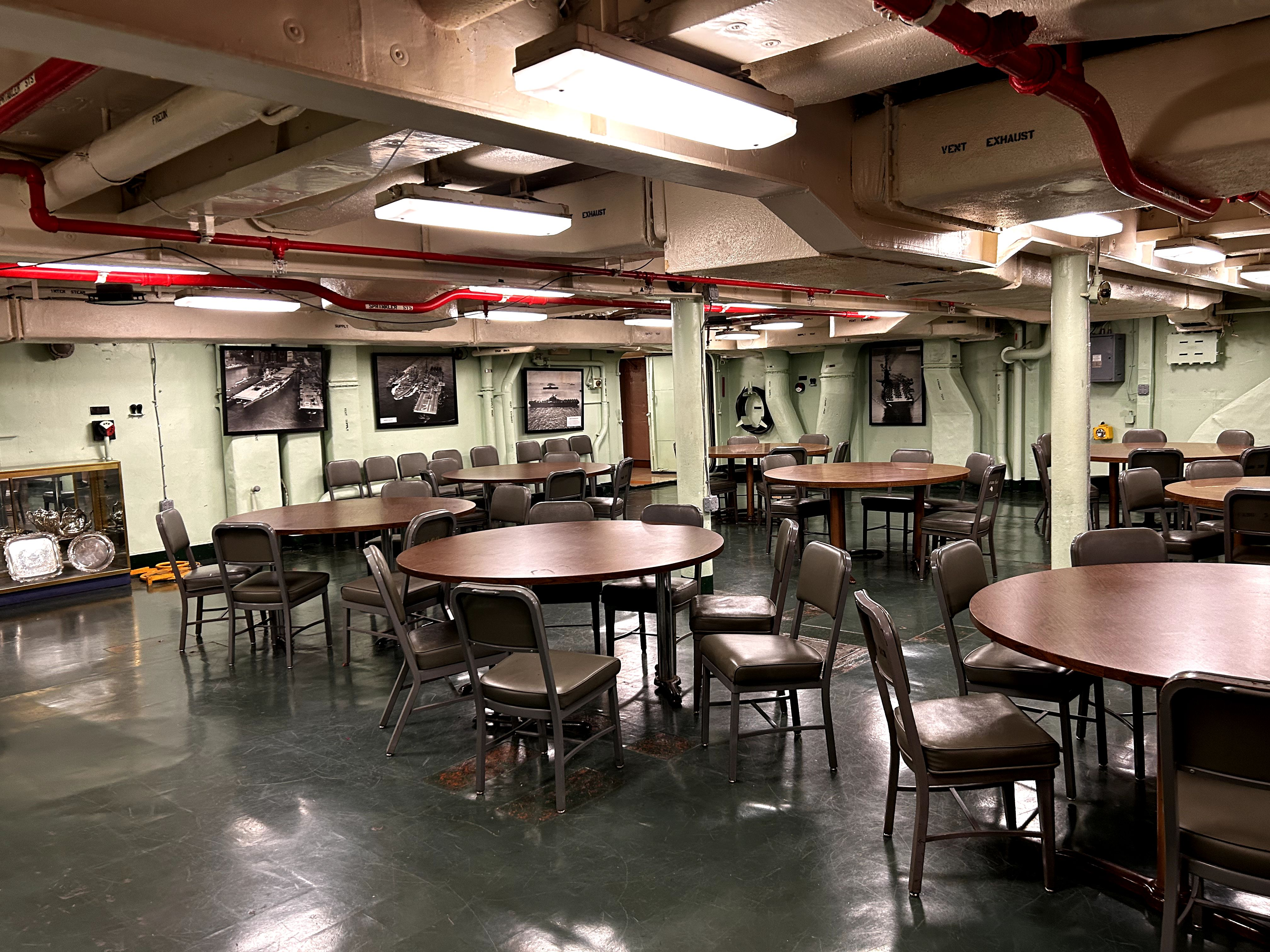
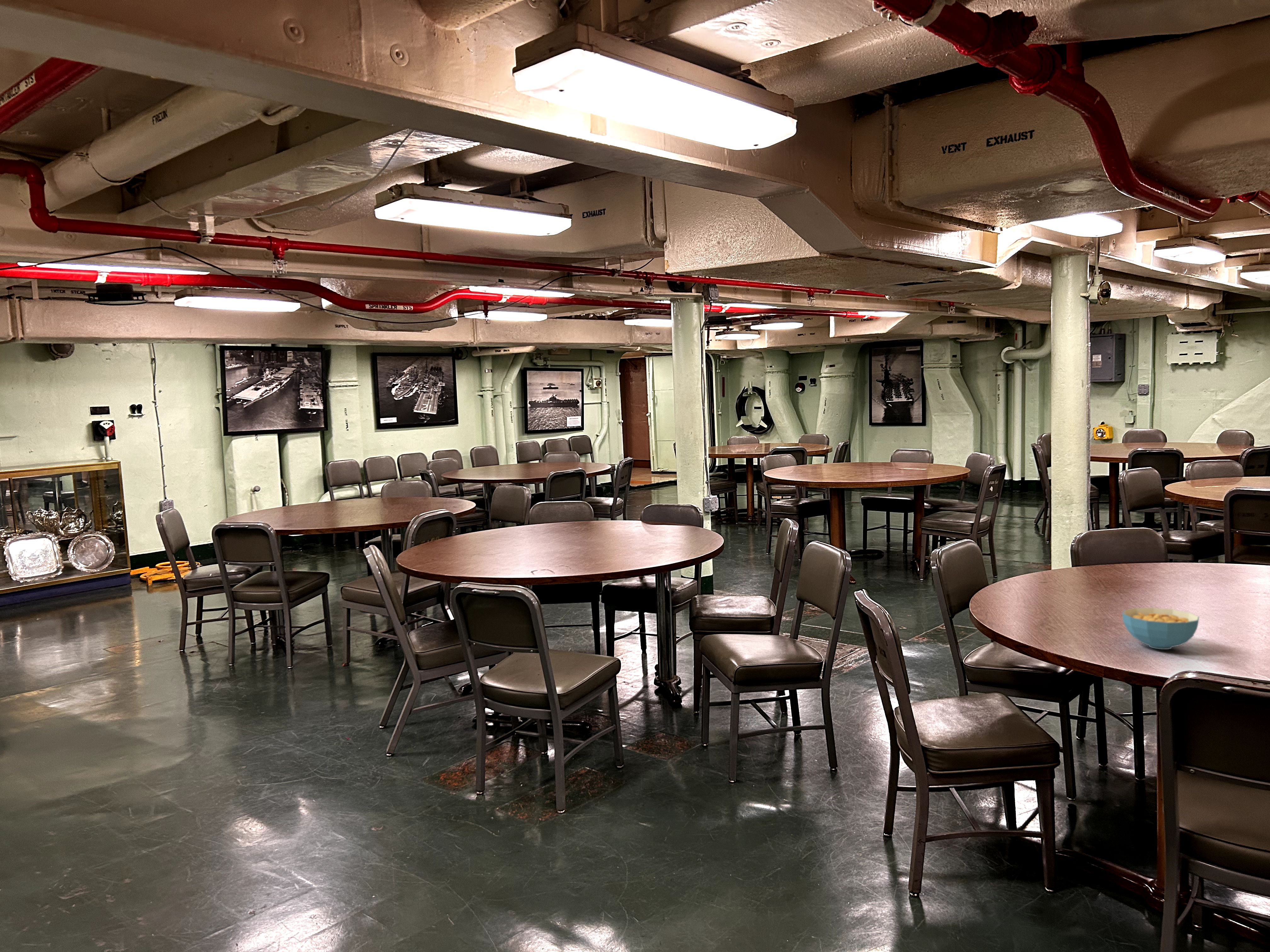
+ cereal bowl (1160, 631)
